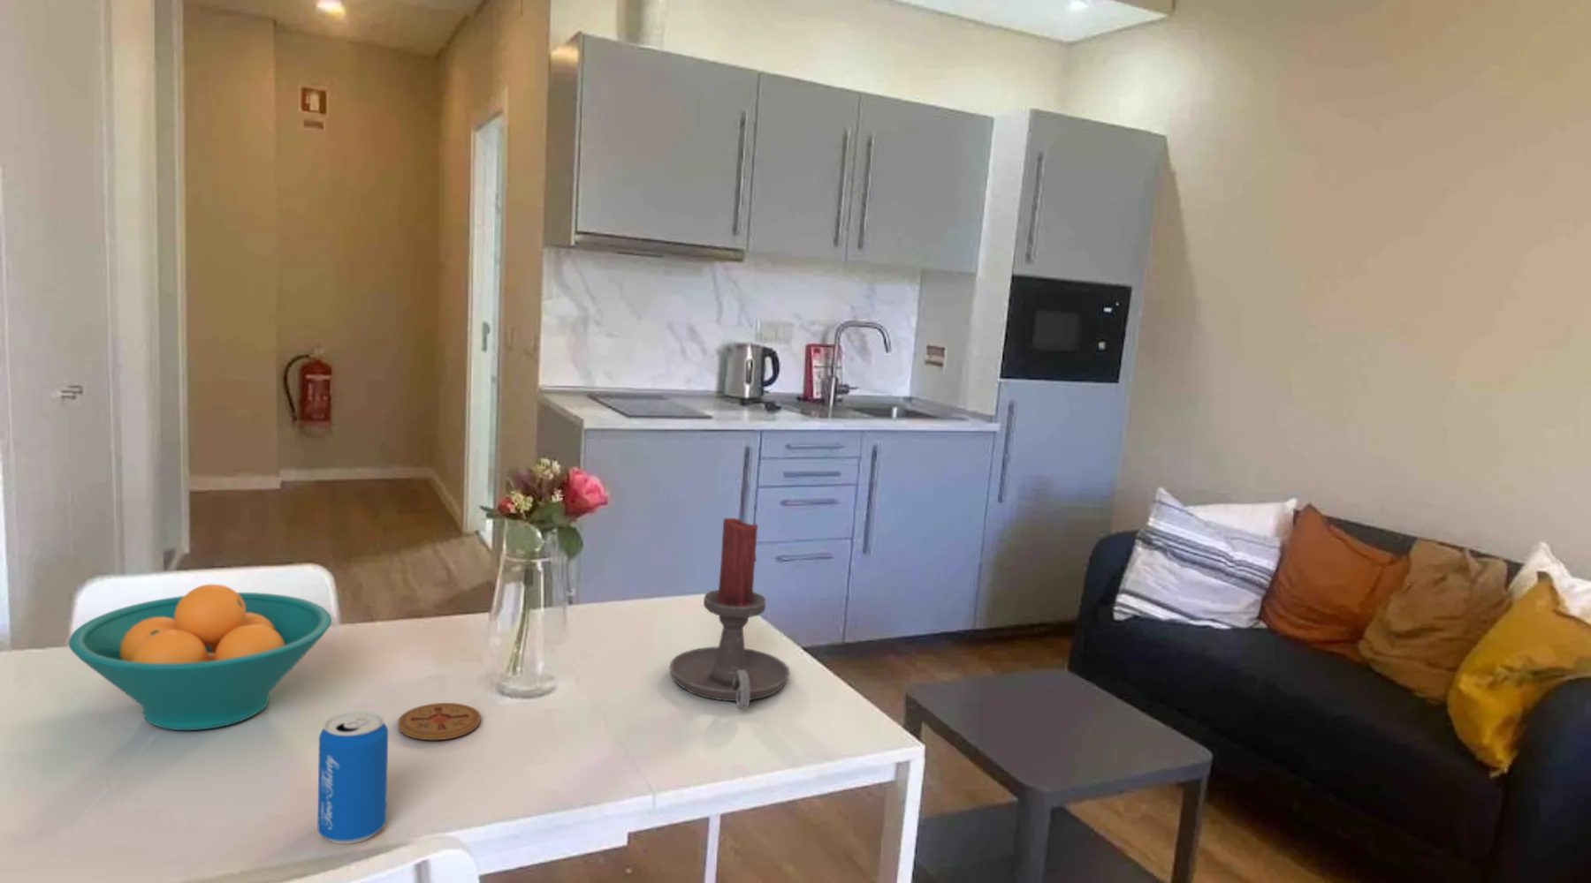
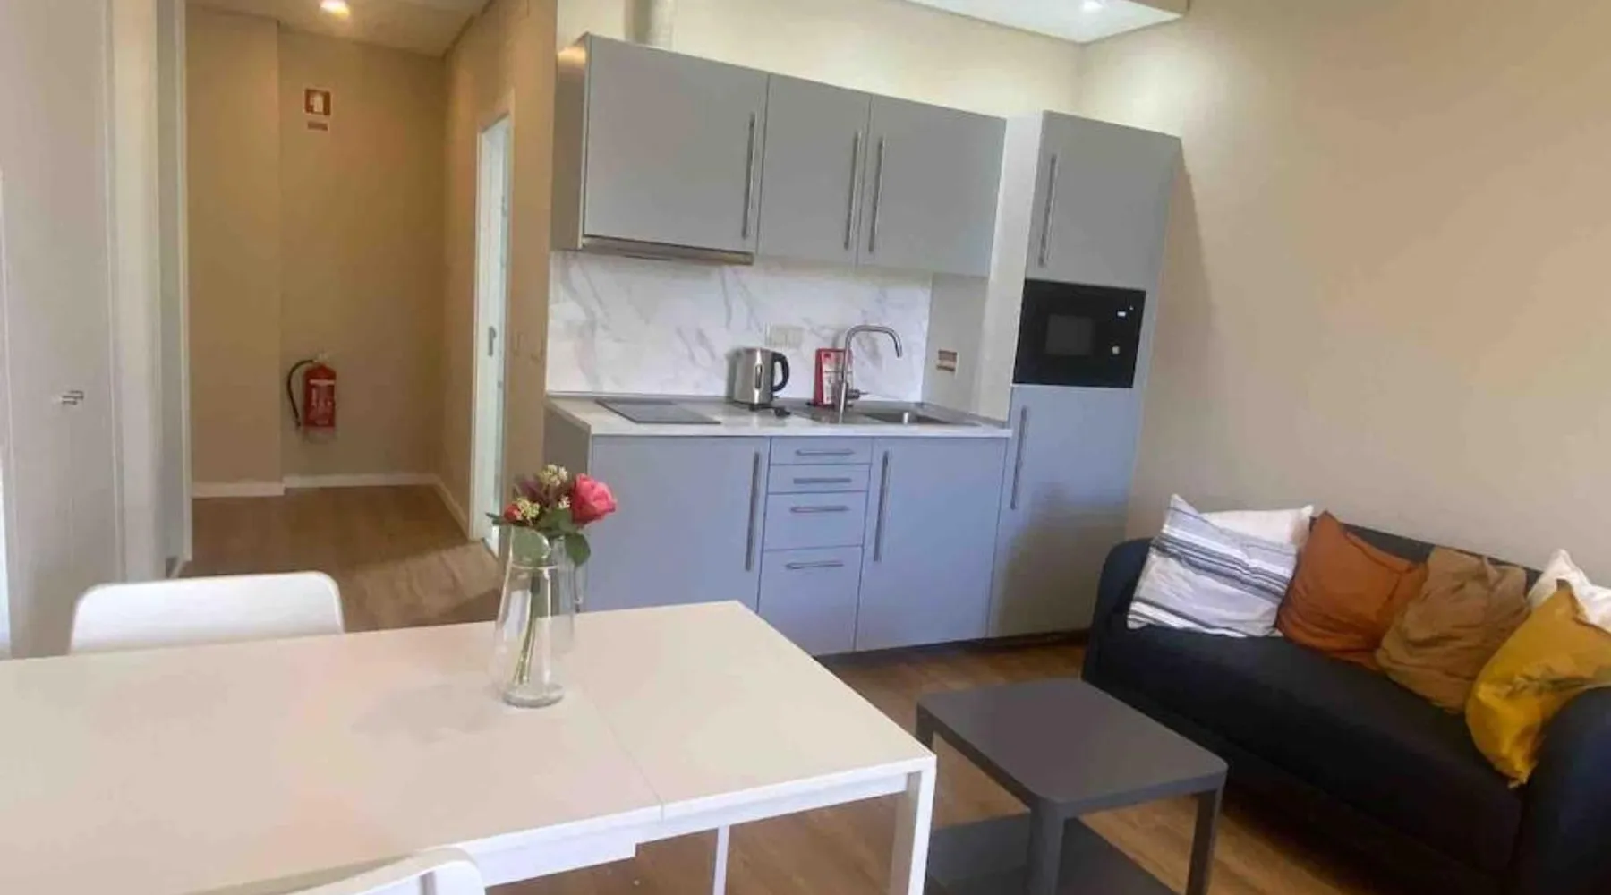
- fruit bowl (208, 648)
- beverage can (353, 776)
- candle holder (737, 606)
- coaster (440, 721)
